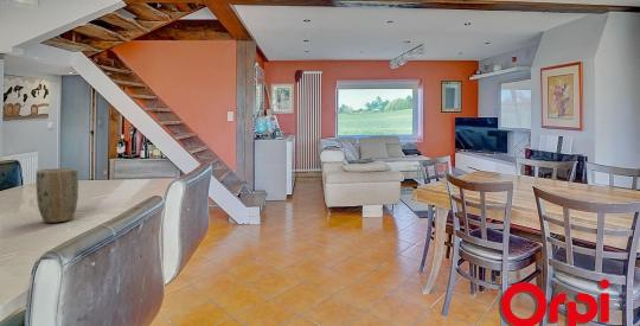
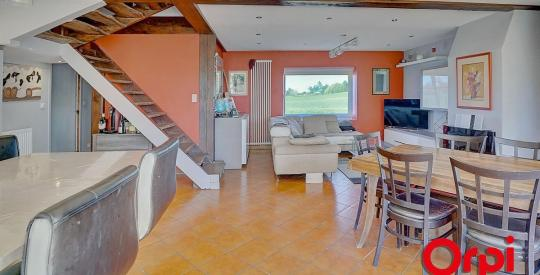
- plant pot (58, 194)
